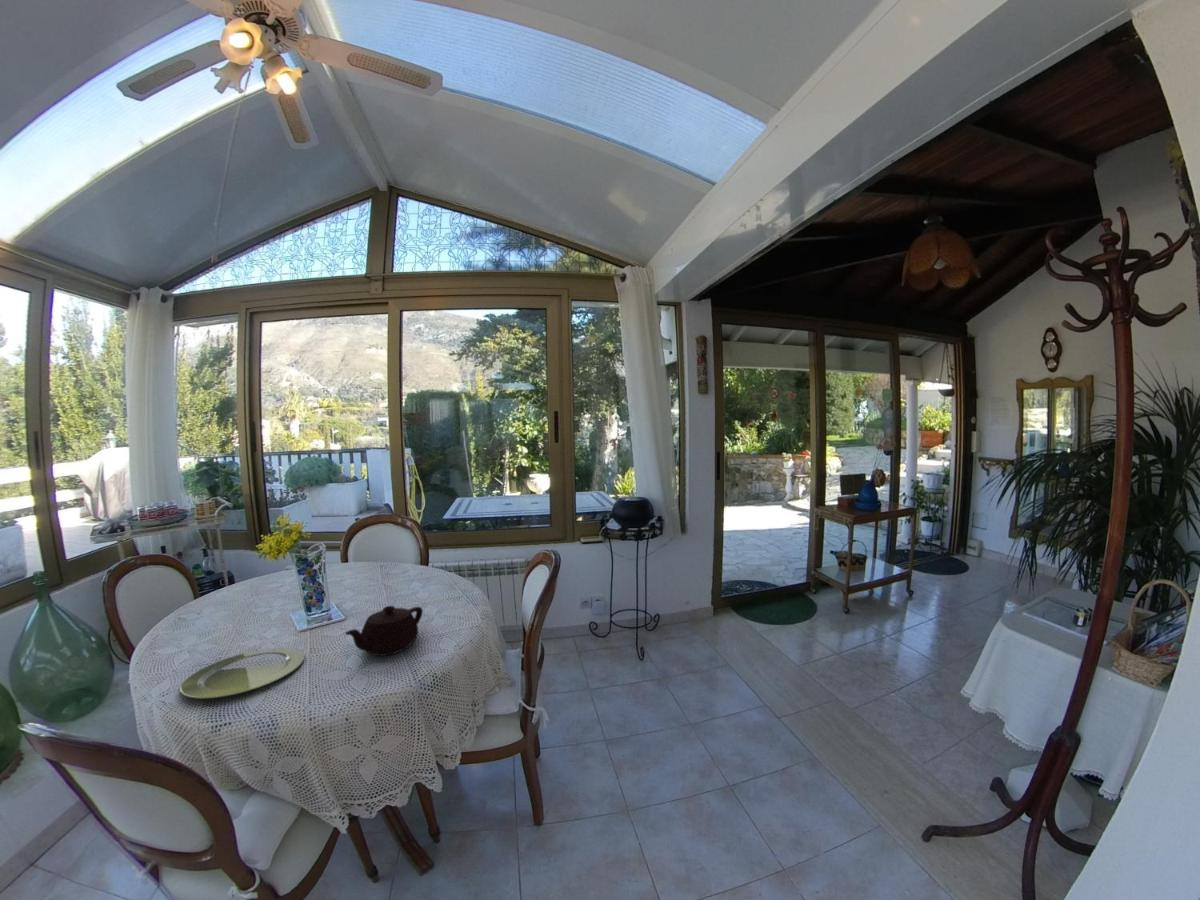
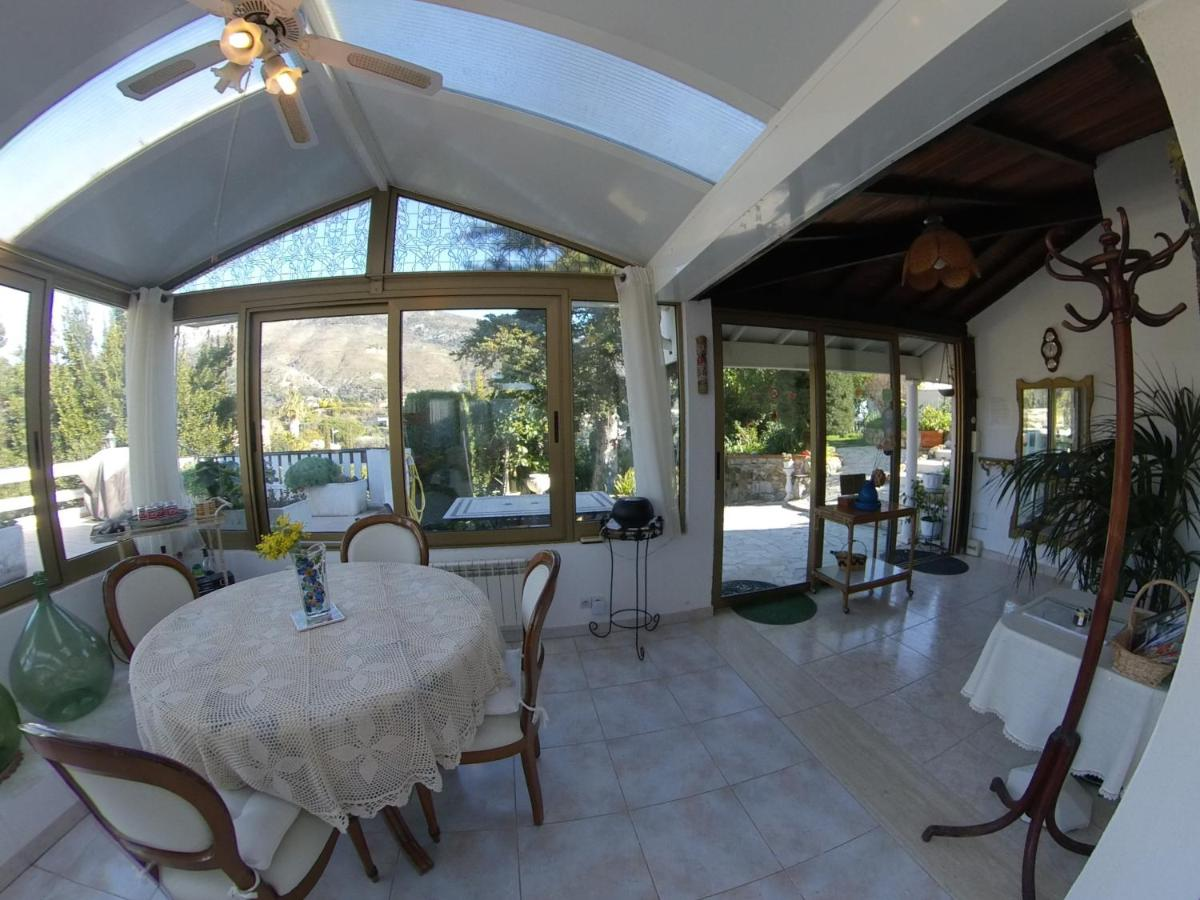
- plate (246, 671)
- teapot (386, 628)
